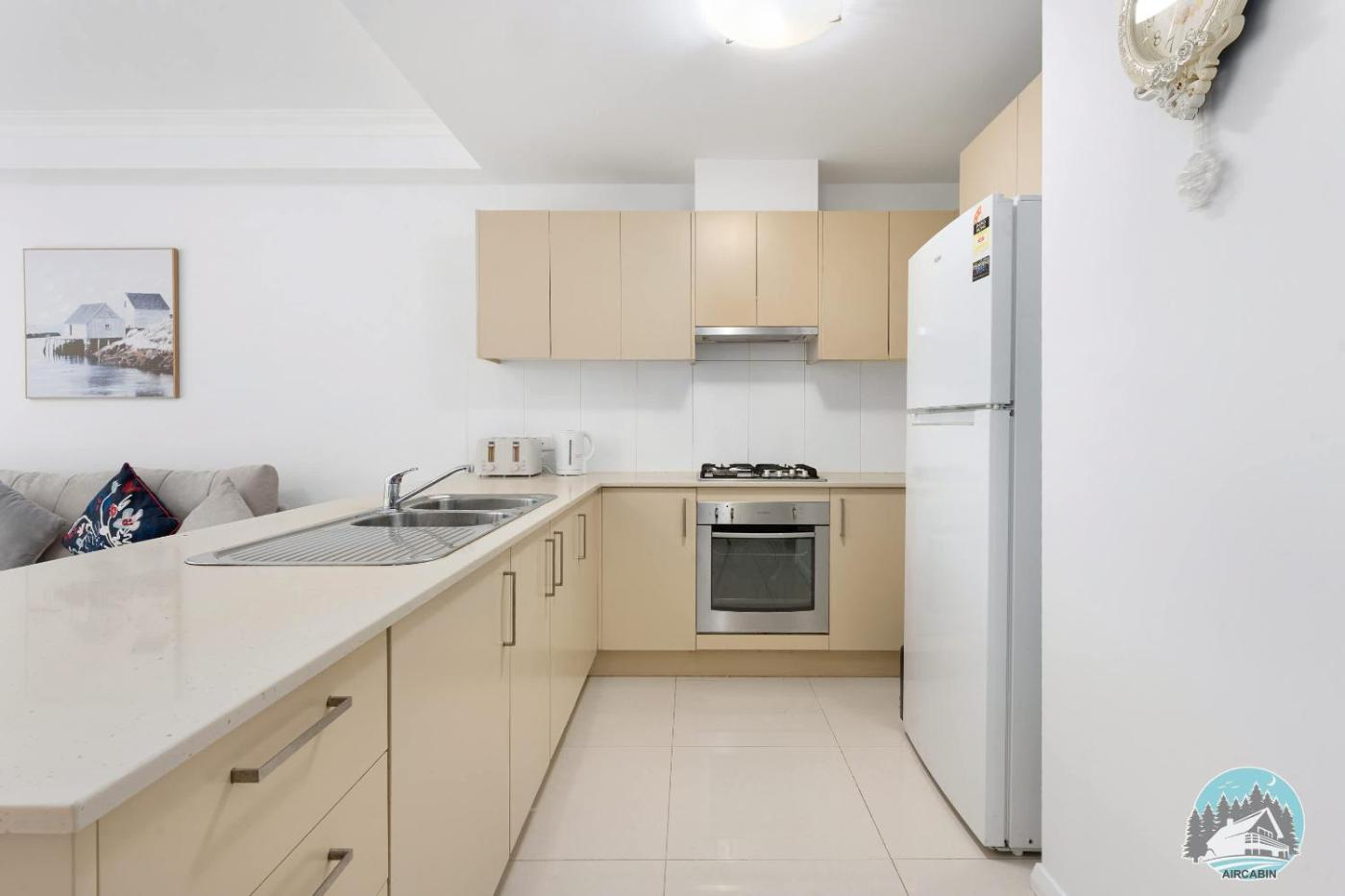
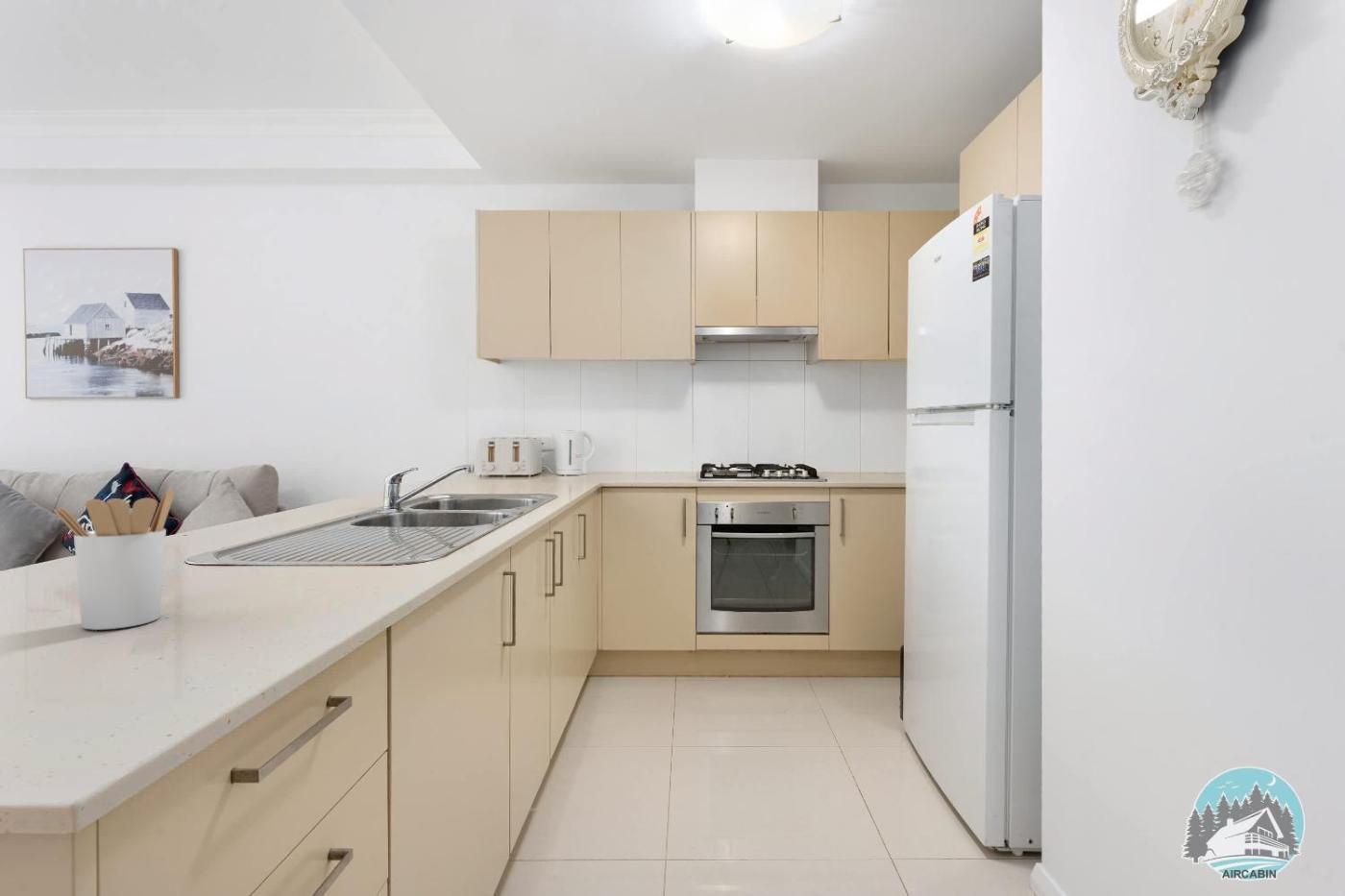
+ utensil holder (122, 557)
